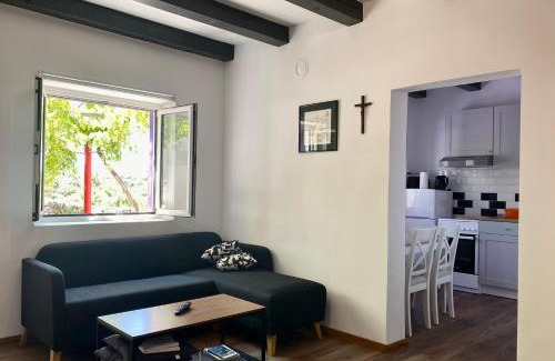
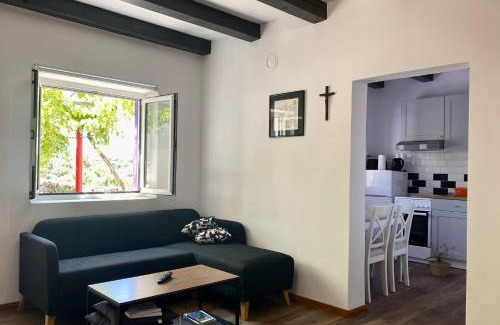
+ potted plant (439, 258)
